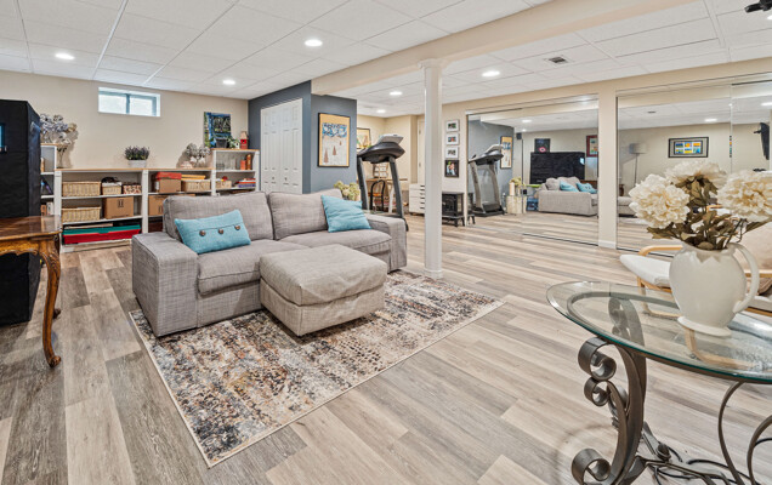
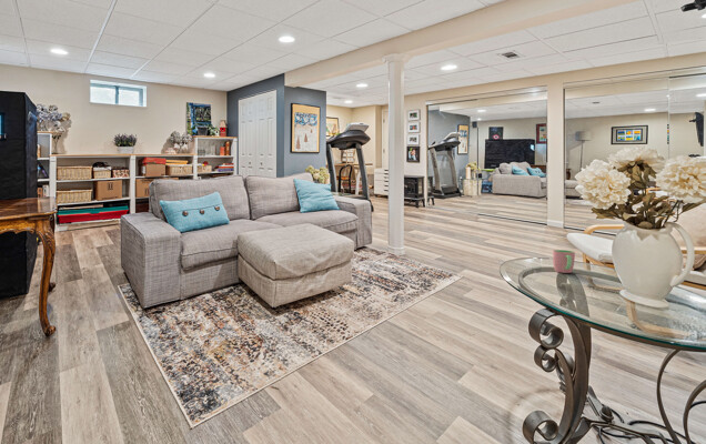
+ cup (564, 261)
